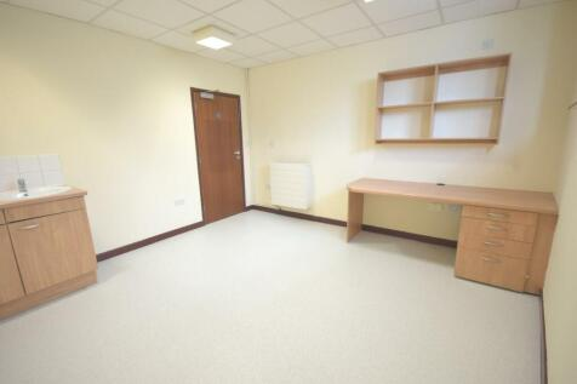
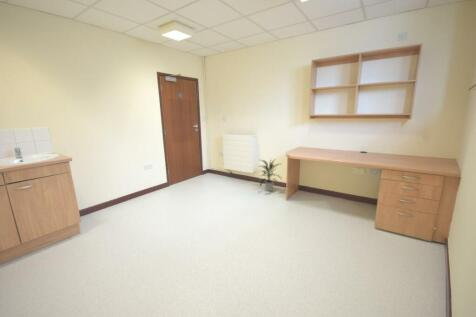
+ indoor plant (268, 174)
